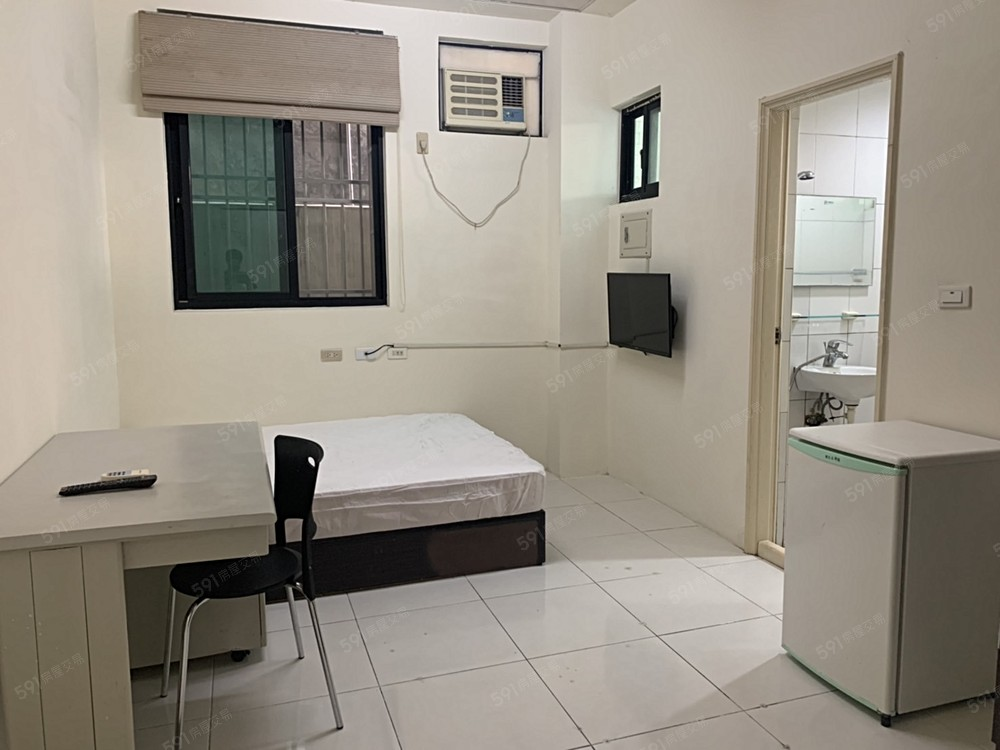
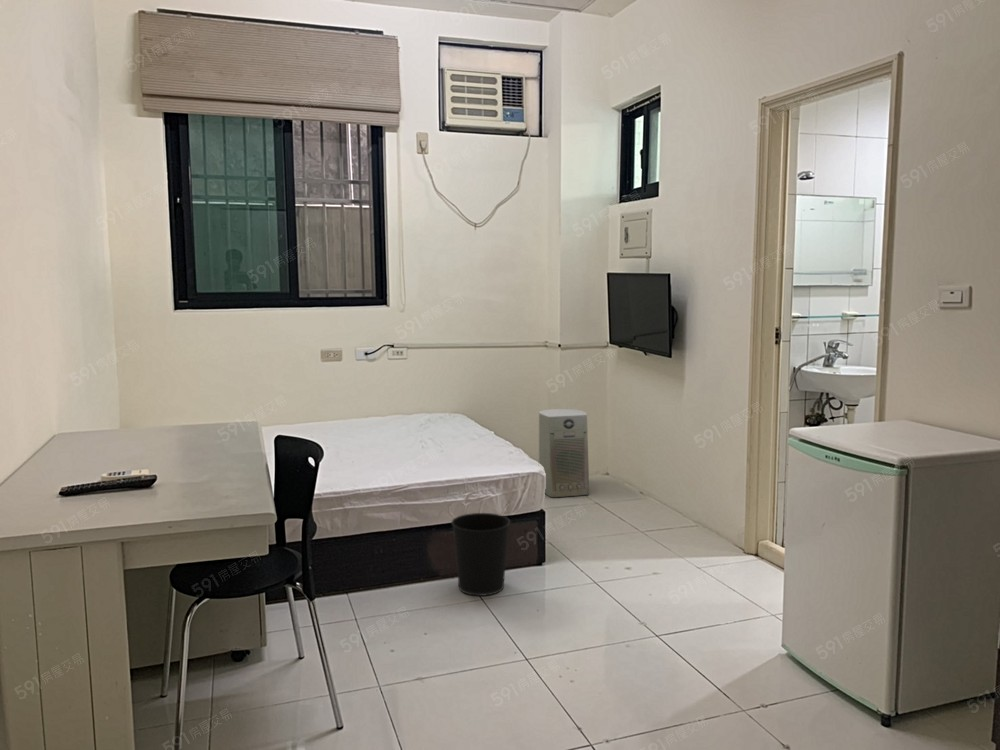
+ wastebasket (481, 554)
+ fan (562, 450)
